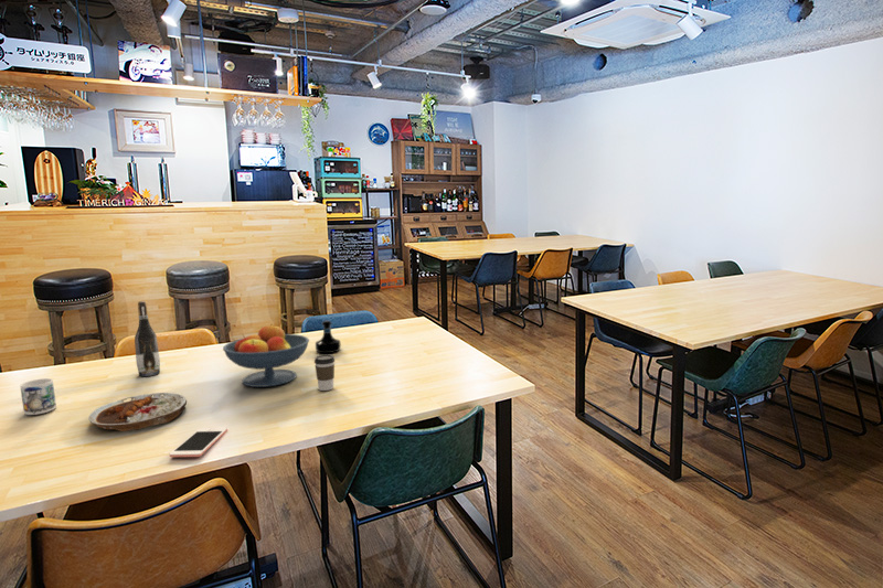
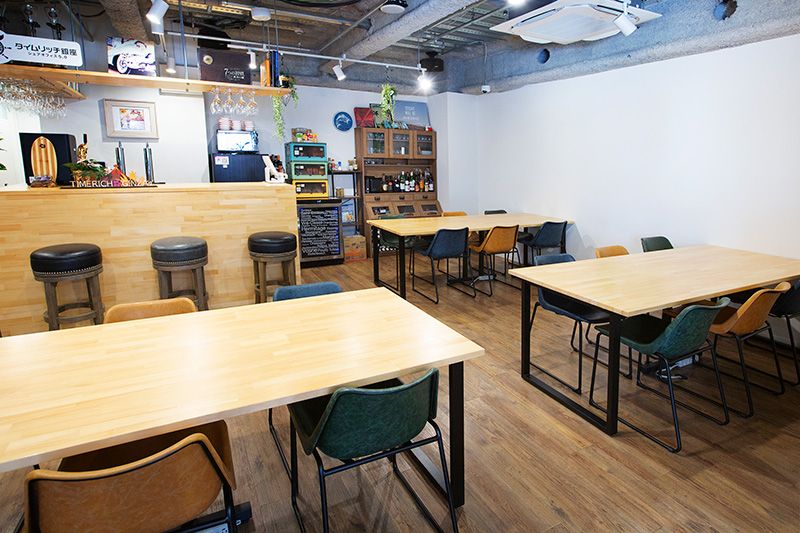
- fruit bowl (267, 354)
- tequila bottle (327, 335)
- plate (139, 407)
- coffee cup (325, 372)
- mug (40, 395)
- cell phone (200, 441)
- wine bottle (145, 338)
